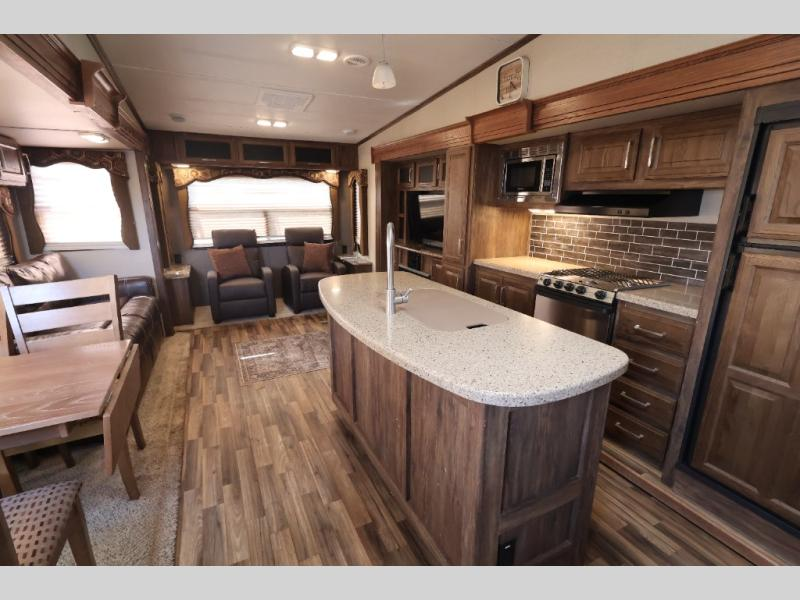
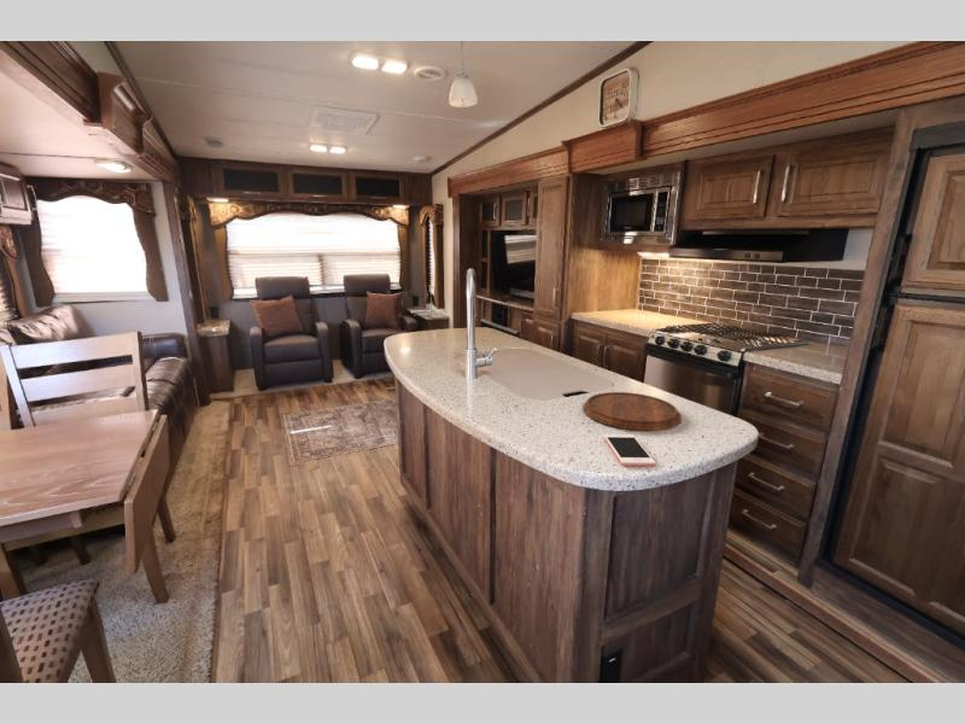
+ cutting board (630, 408)
+ cell phone (627, 449)
